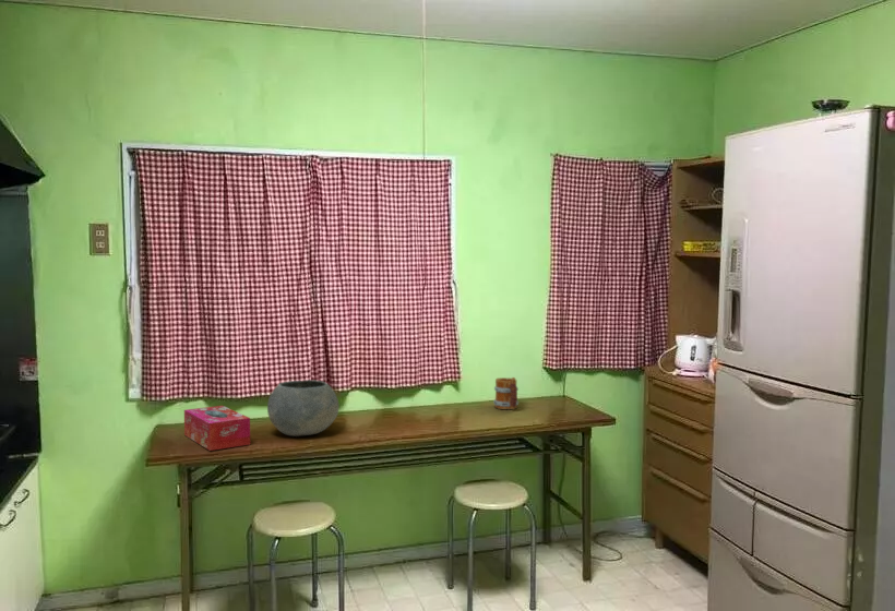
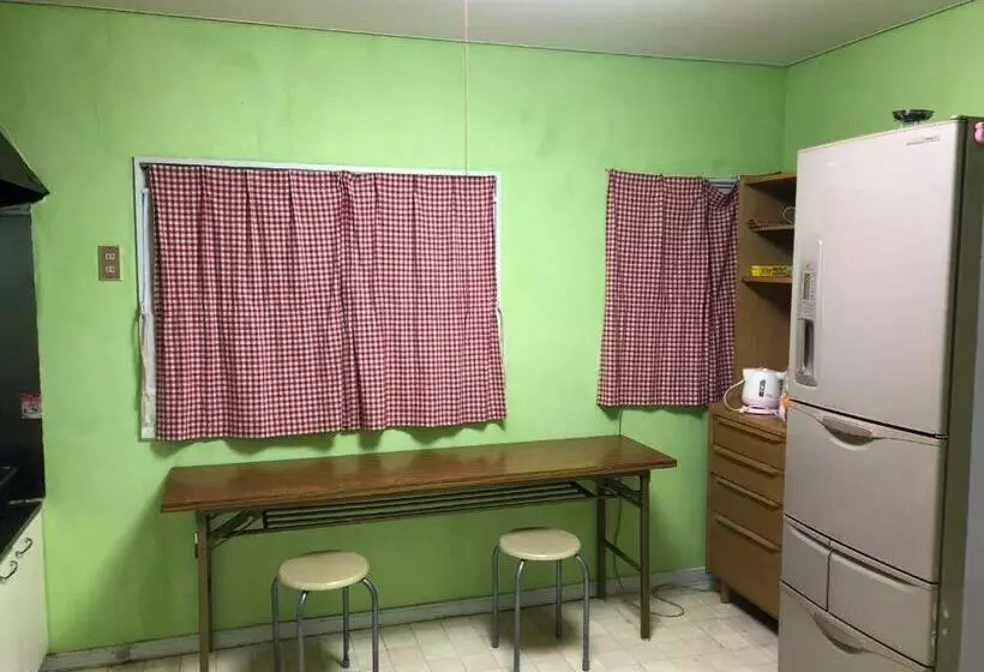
- tissue box (216, 427)
- bowl (303, 408)
- mug (508, 392)
